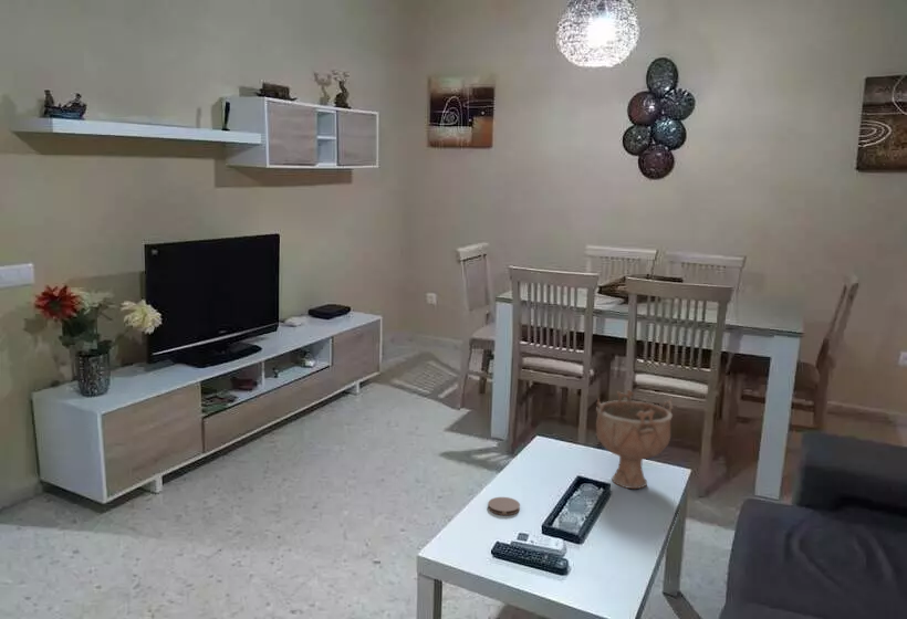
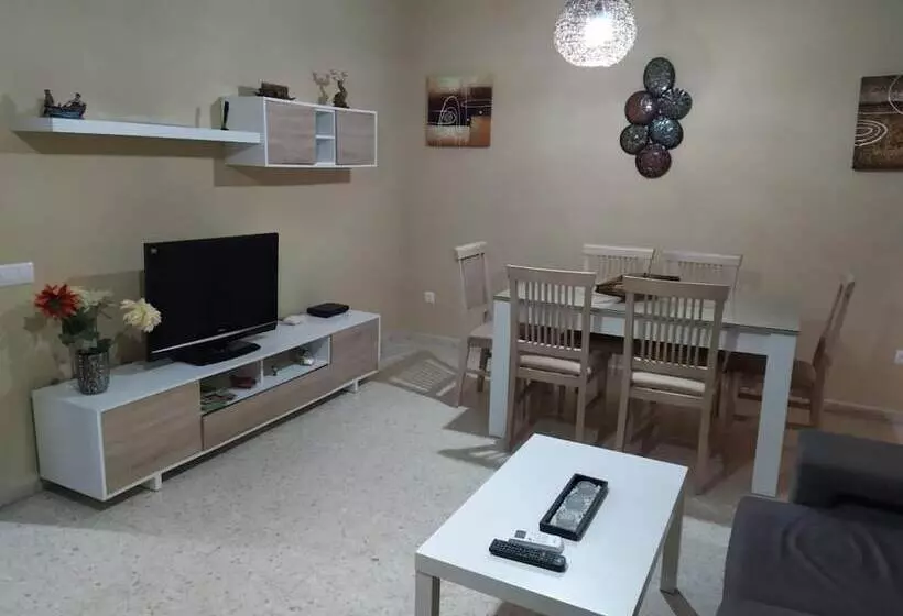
- coaster (503, 505)
- decorative bowl (633, 440)
